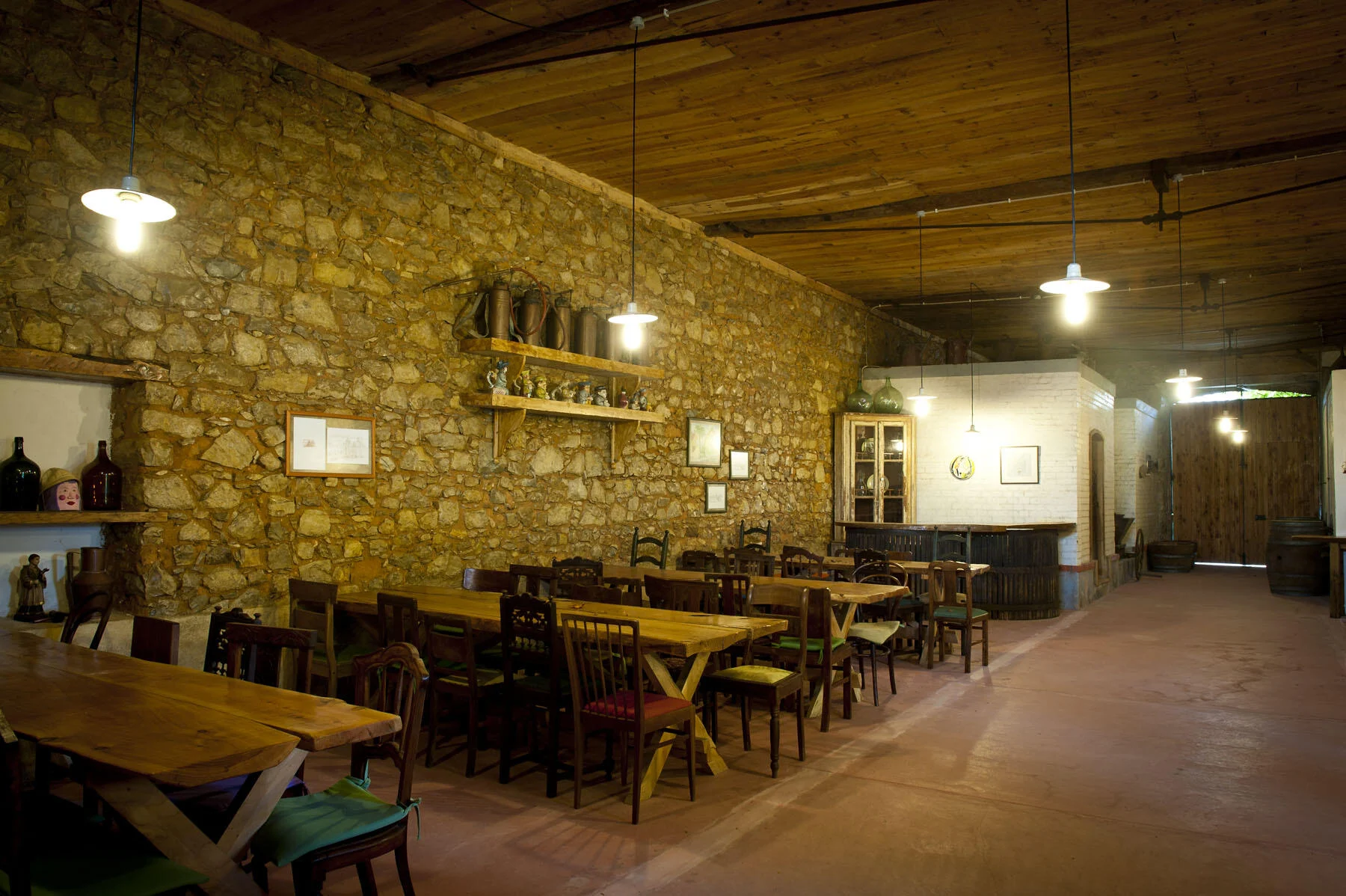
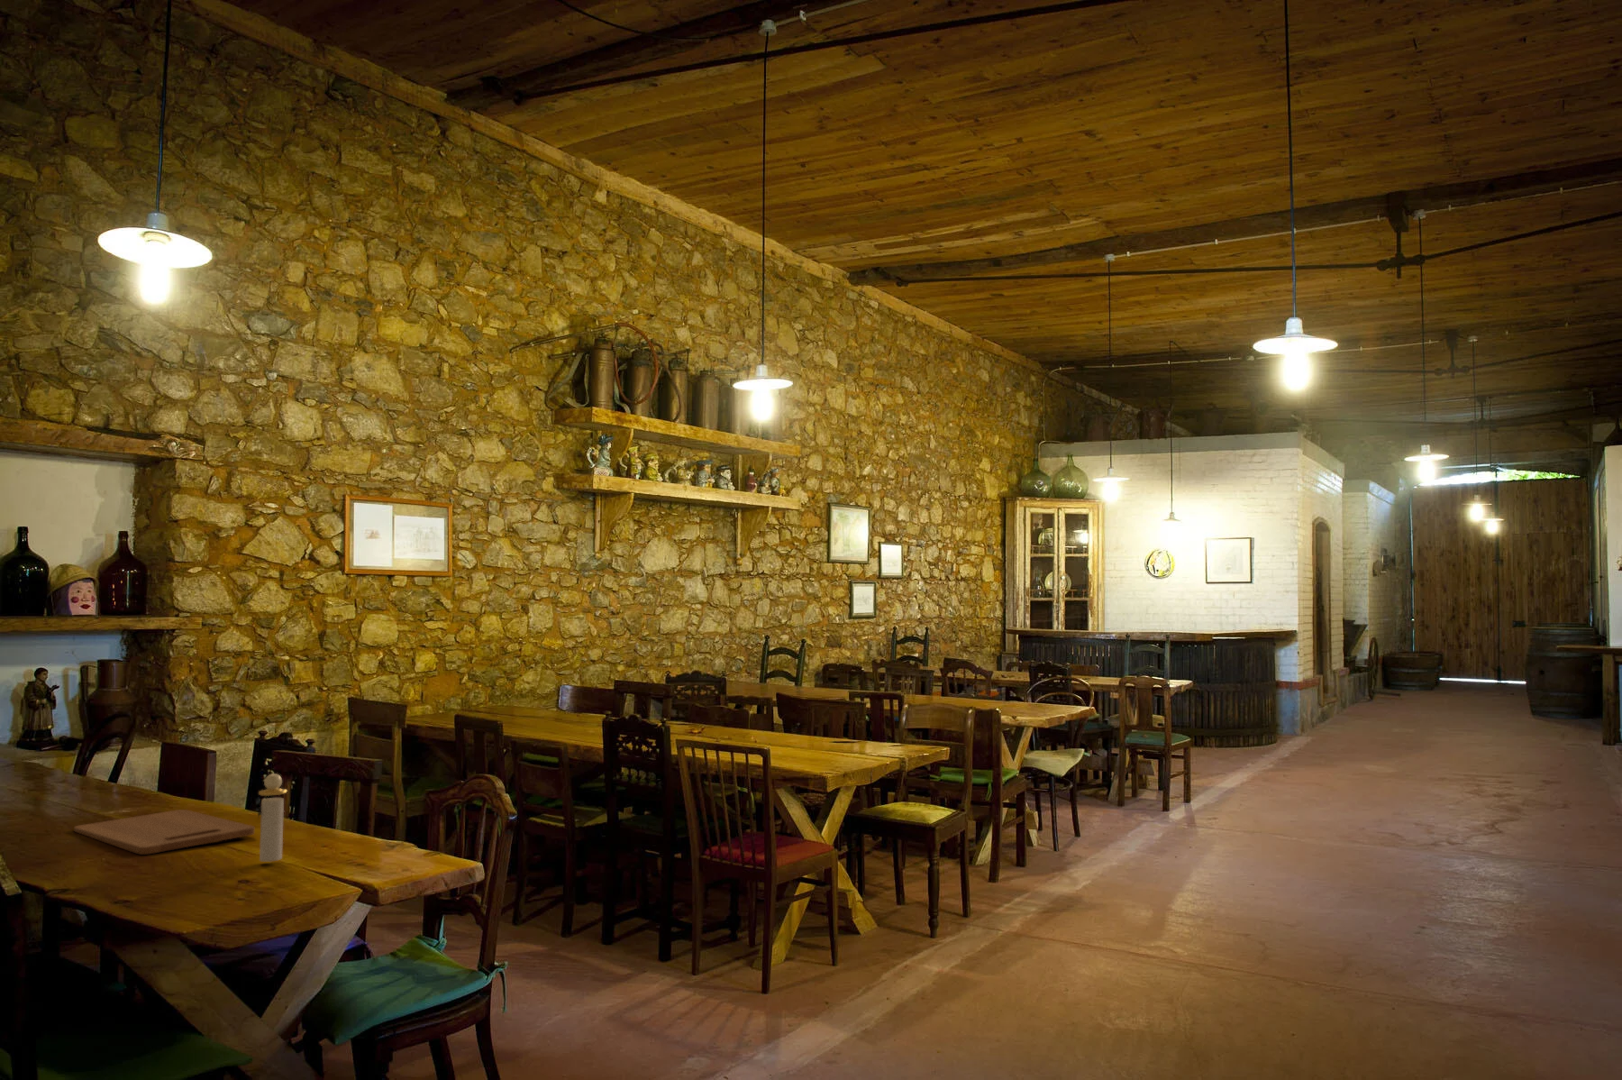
+ cutting board (164, 829)
+ perfume bottle (272, 817)
